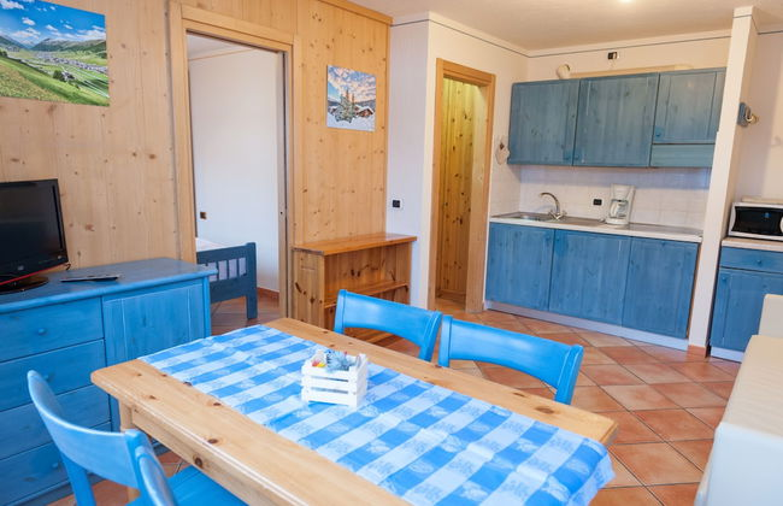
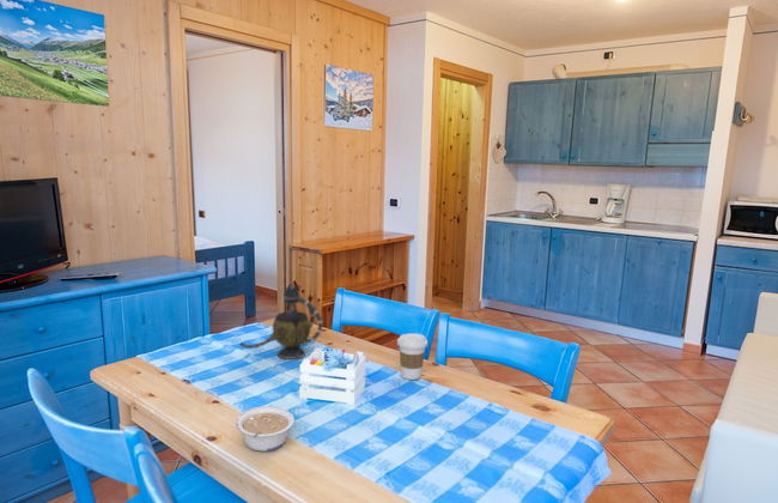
+ coffee cup (412, 356)
+ legume (266, 429)
+ teapot (280, 320)
